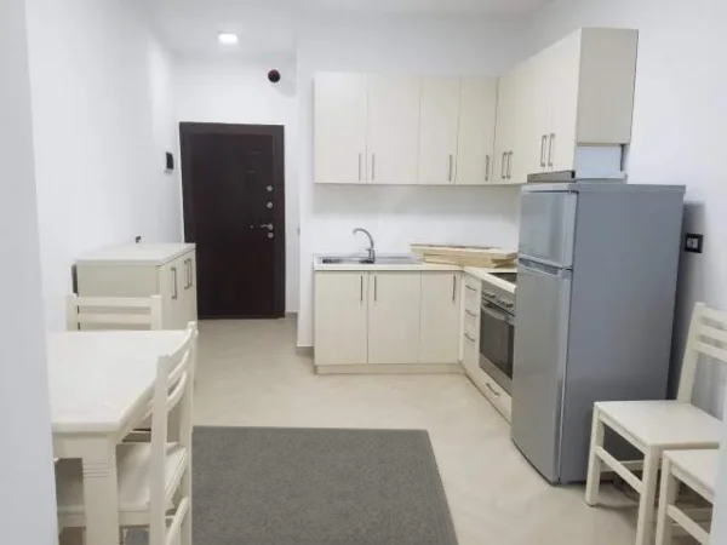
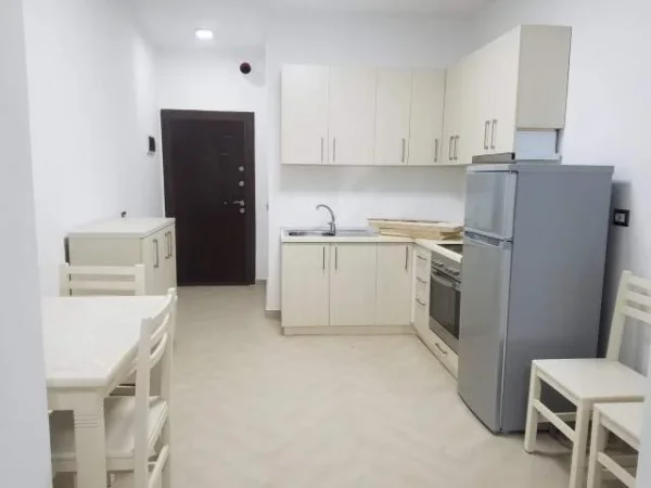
- rug (258, 476)
